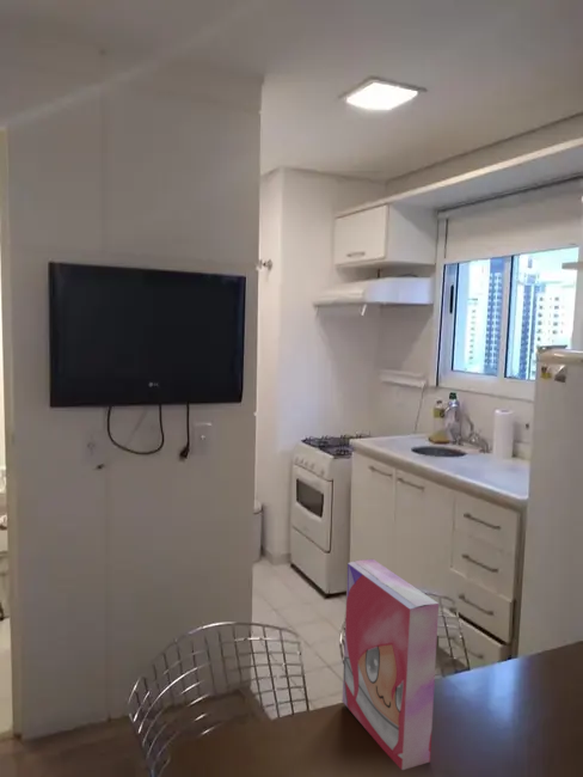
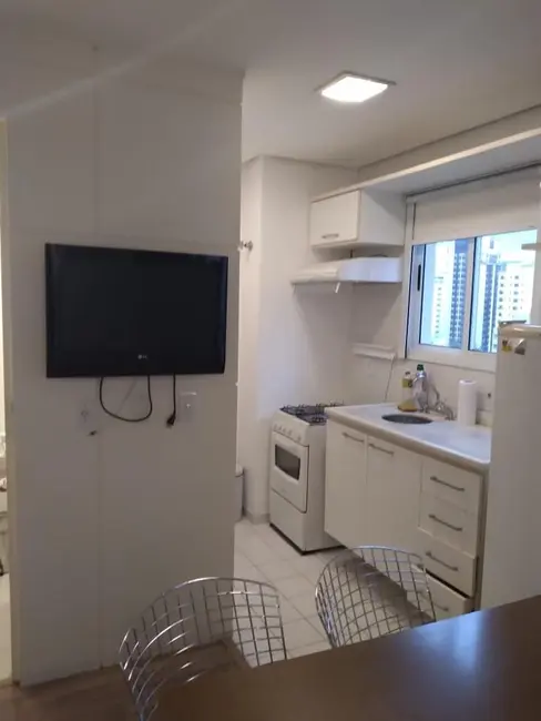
- cereal box (386, 655)
